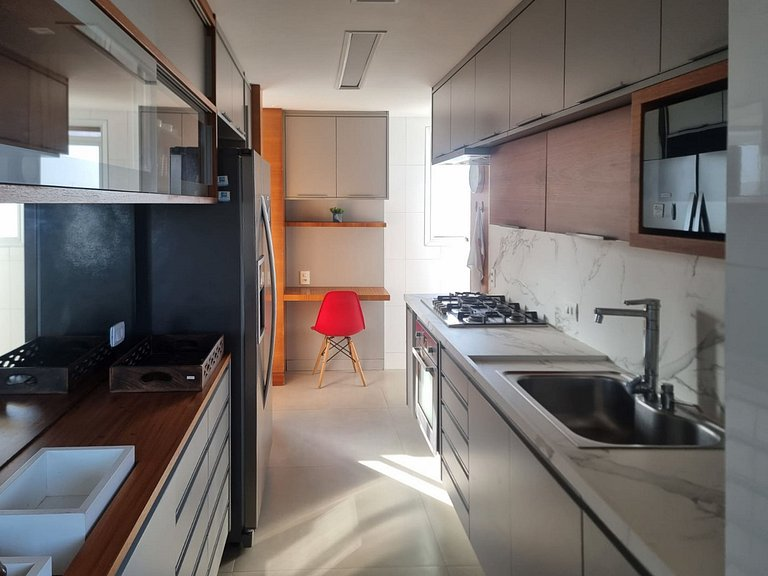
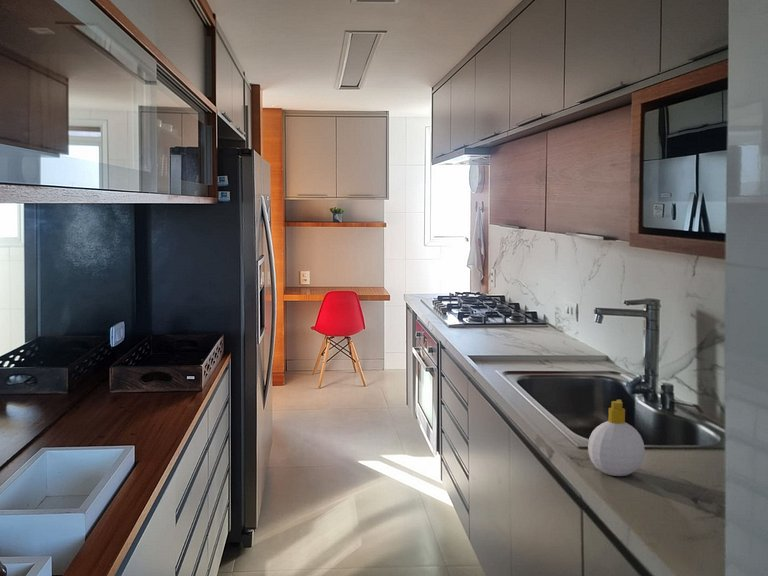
+ soap bottle (616, 437)
